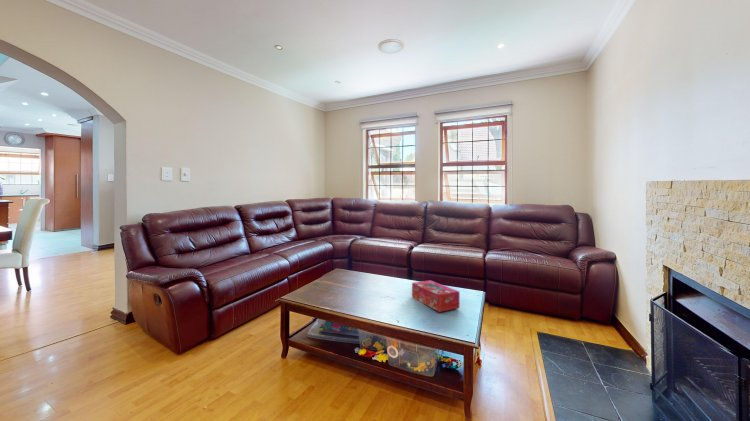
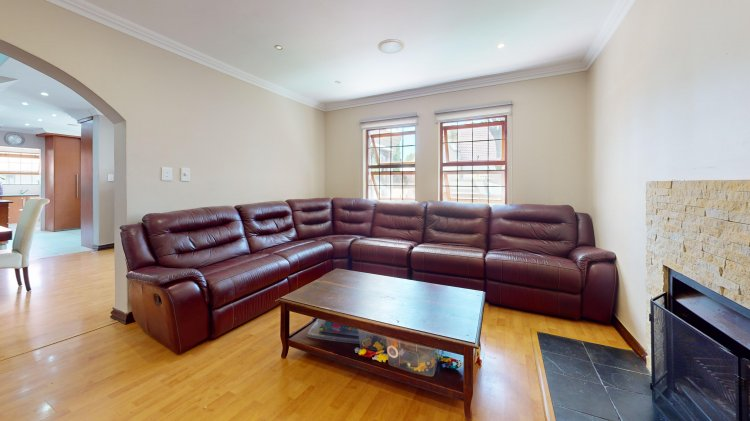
- tissue box (434, 294)
